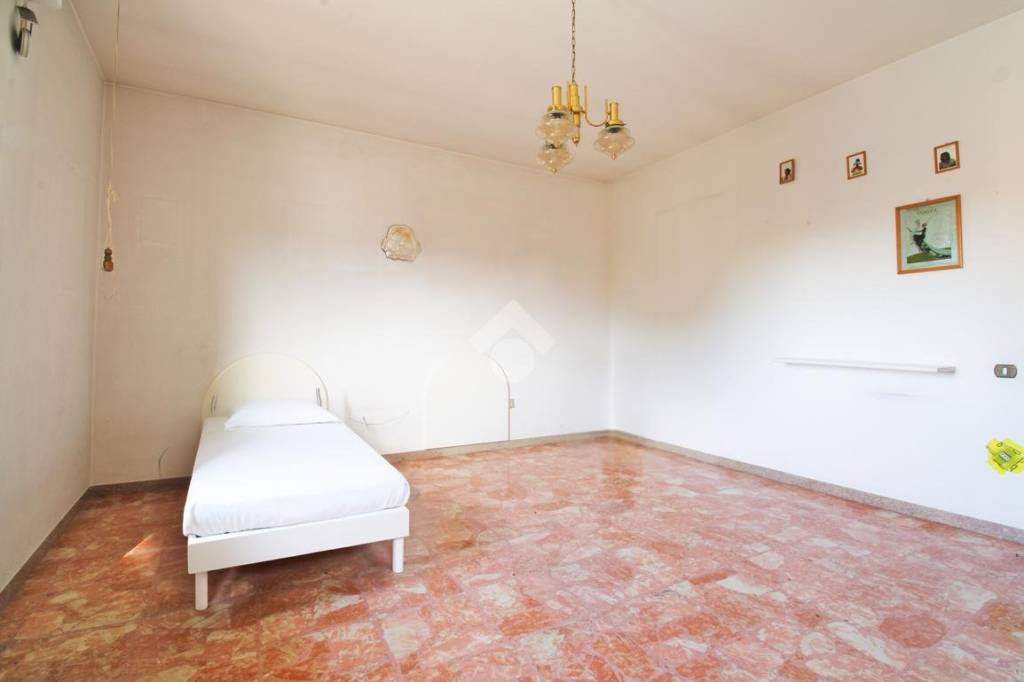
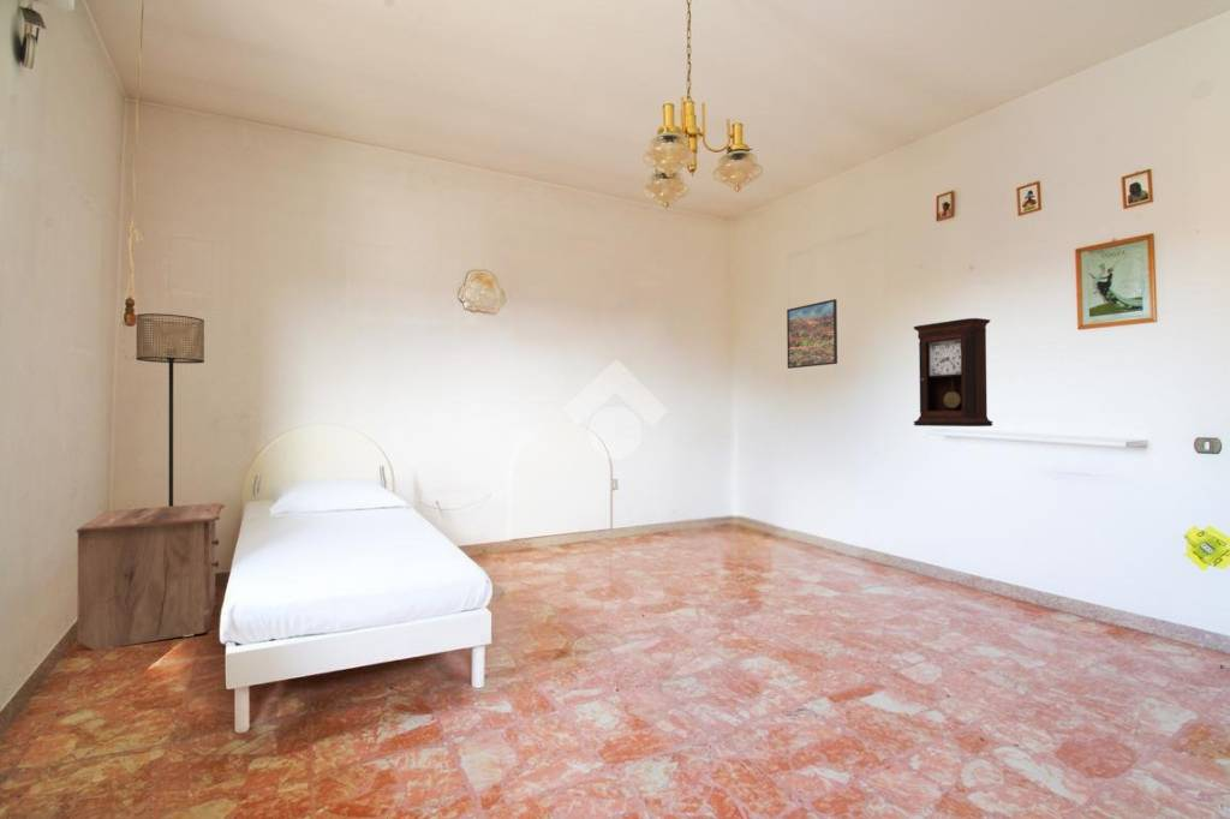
+ nightstand (160, 569)
+ floor lamp (171, 456)
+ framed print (811, 335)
+ pendulum clock (948, 373)
